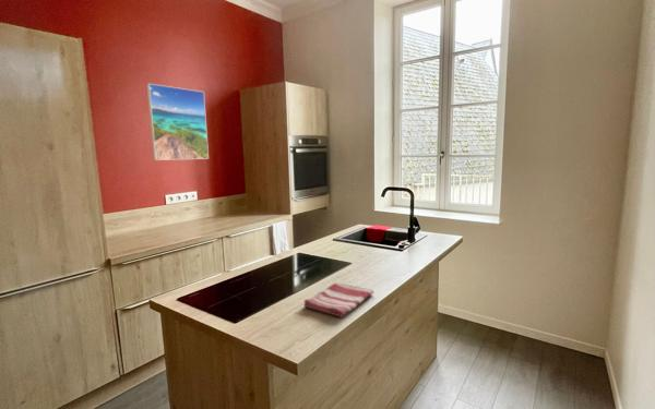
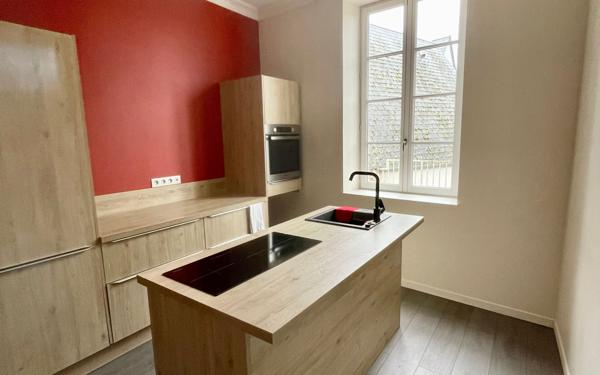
- dish towel (340, 297)
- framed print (179, 123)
